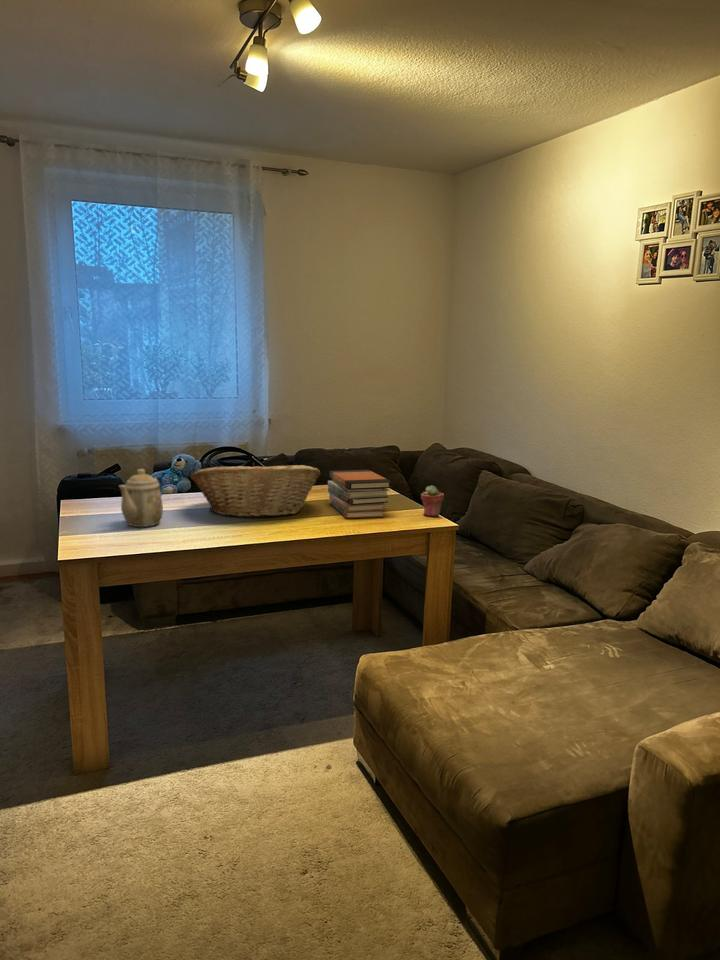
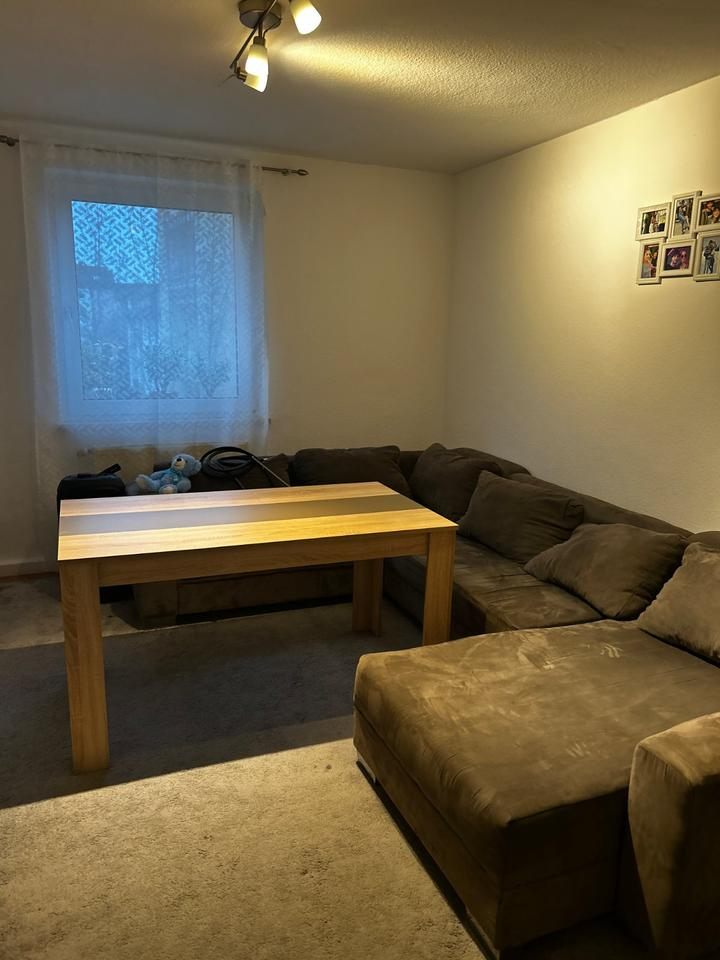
- teapot (142, 496)
- fruit basket (256, 484)
- potted succulent (432, 500)
- book stack (357, 492)
